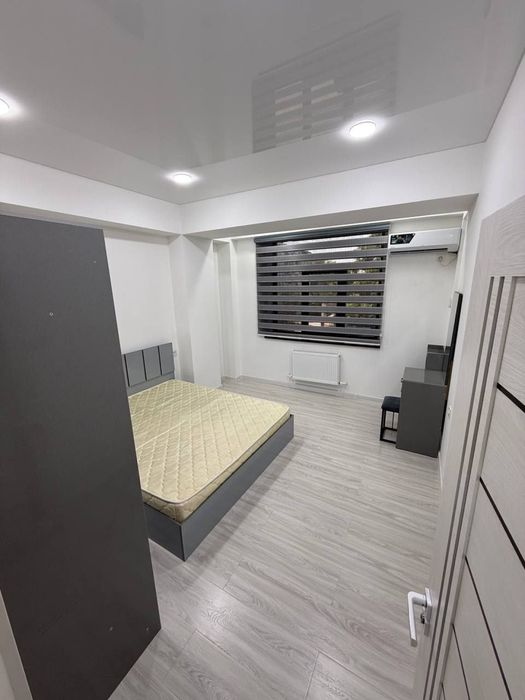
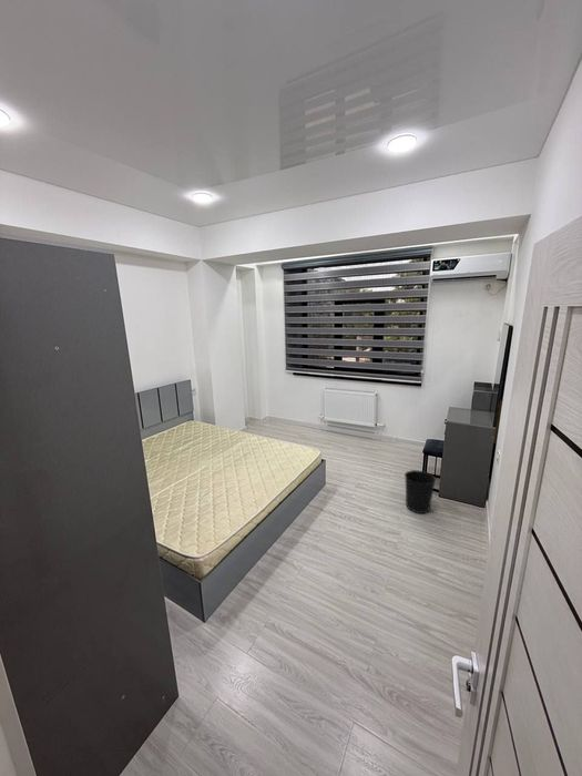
+ wastebasket (418, 492)
